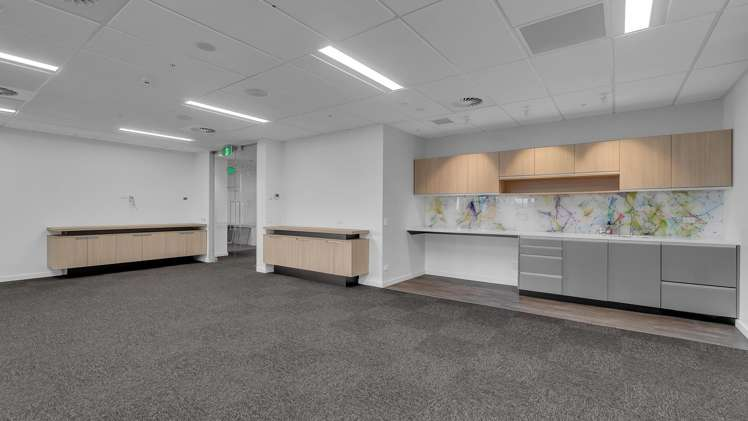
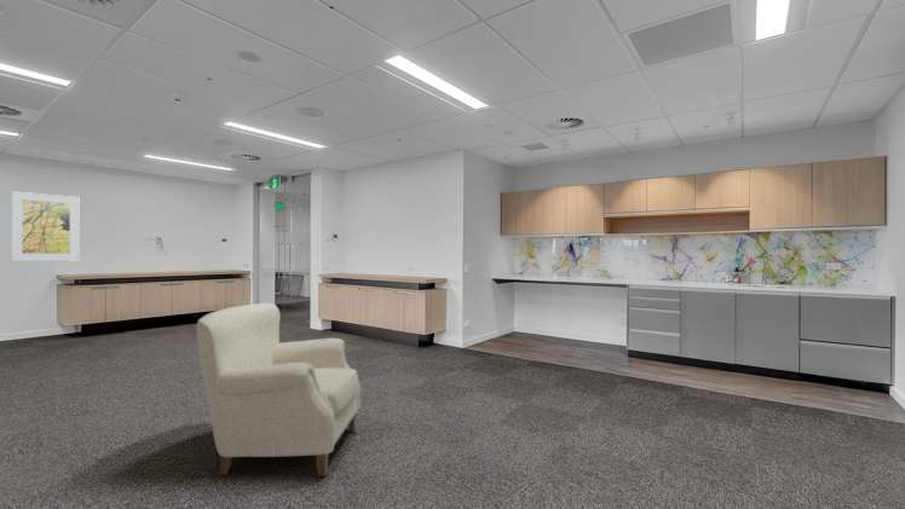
+ chair (282, 380)
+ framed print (46, 227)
